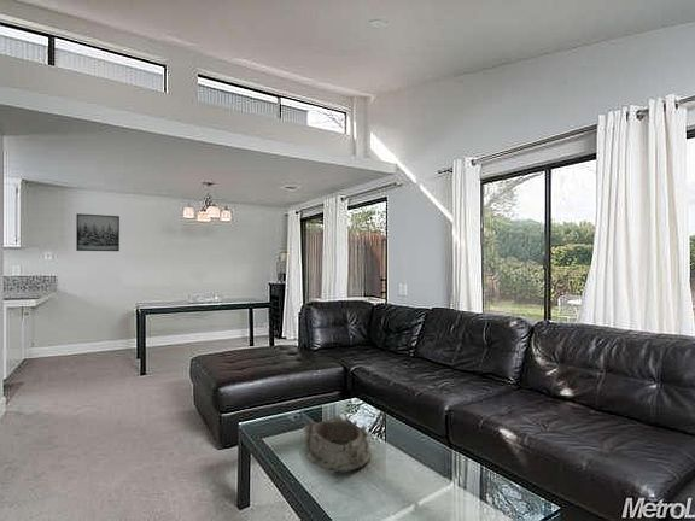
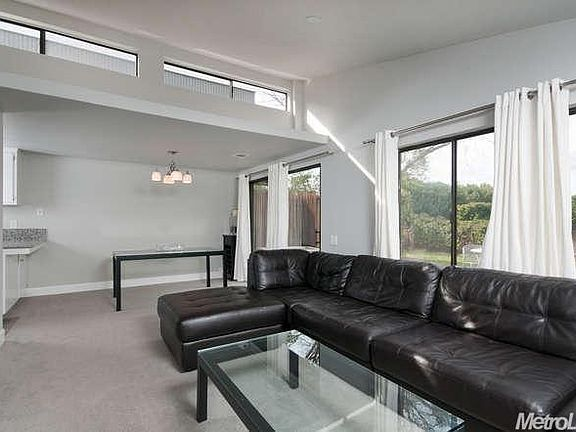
- wall art (98, 233)
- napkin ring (337, 439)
